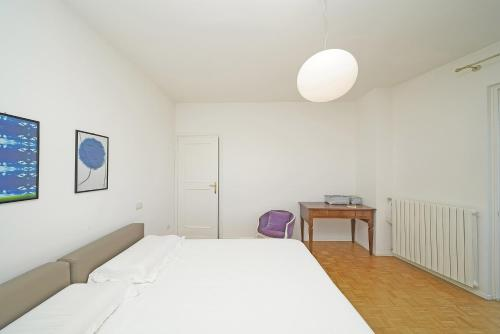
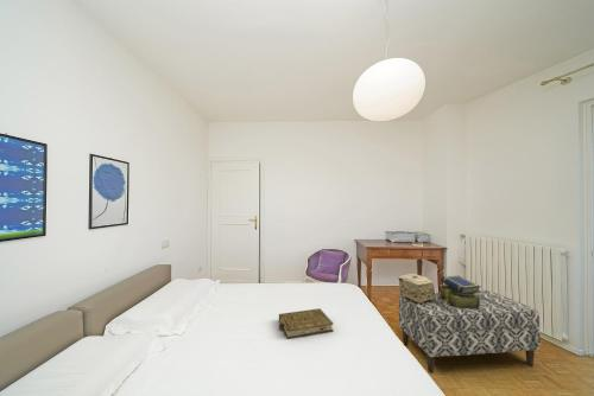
+ decorative box (416, 287)
+ stack of books (460, 290)
+ book (303, 322)
+ bench (463, 327)
